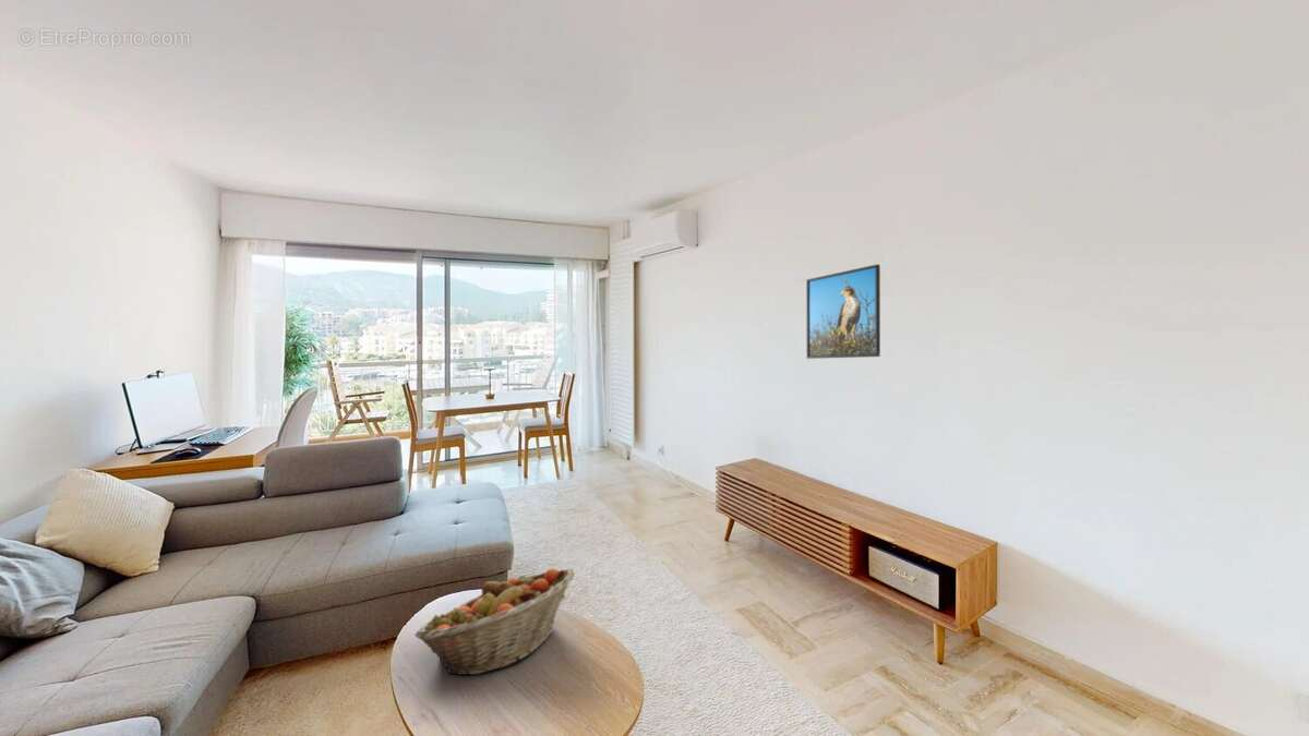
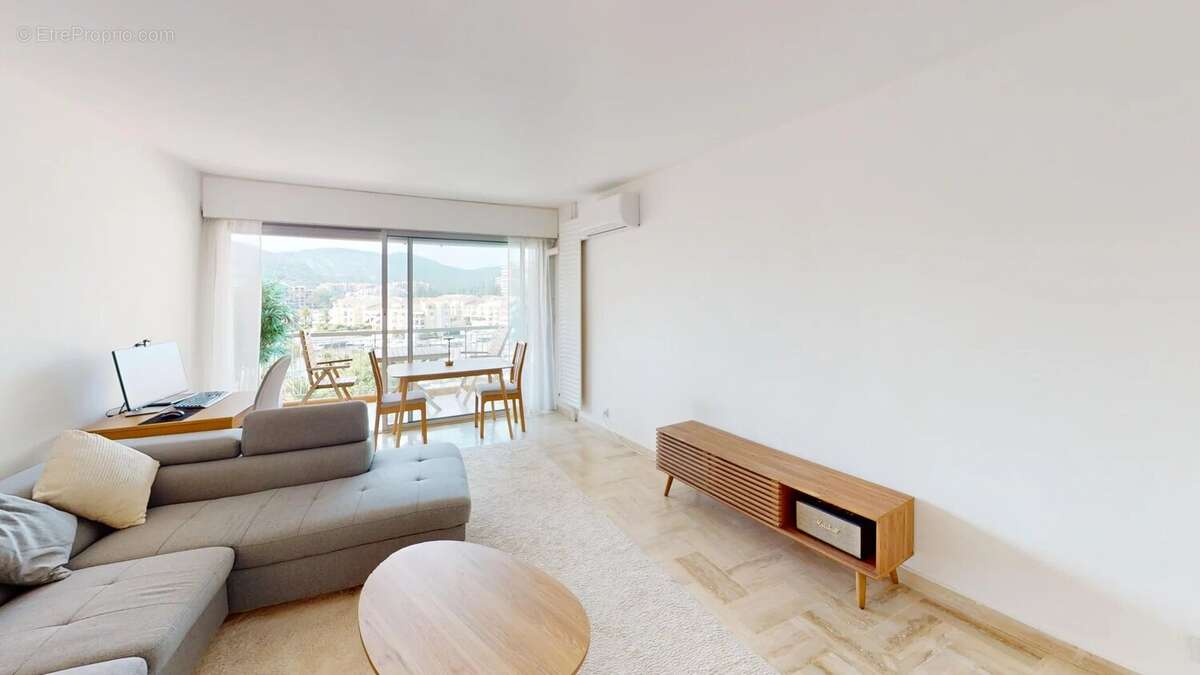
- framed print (840, 315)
- fruit basket (502, 612)
